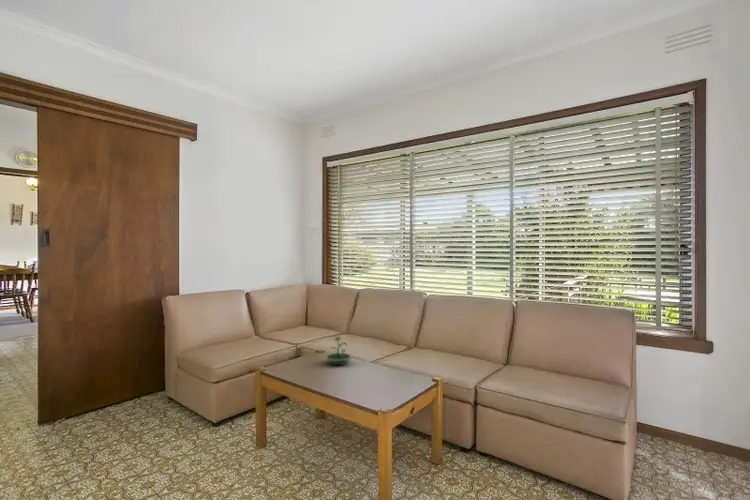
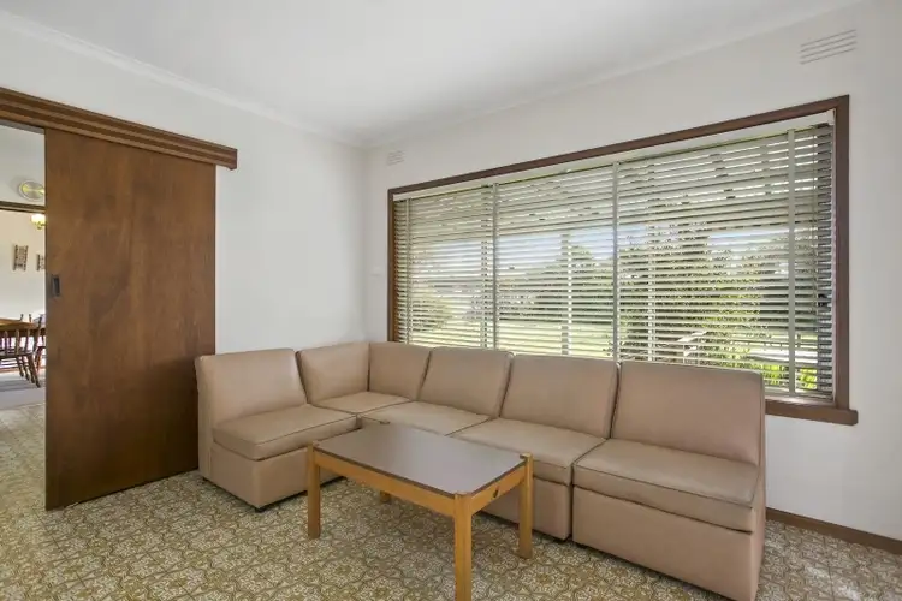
- terrarium (338, 340)
